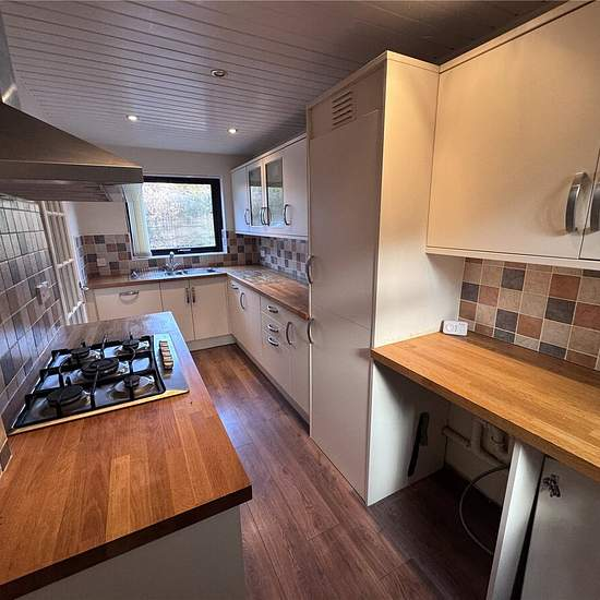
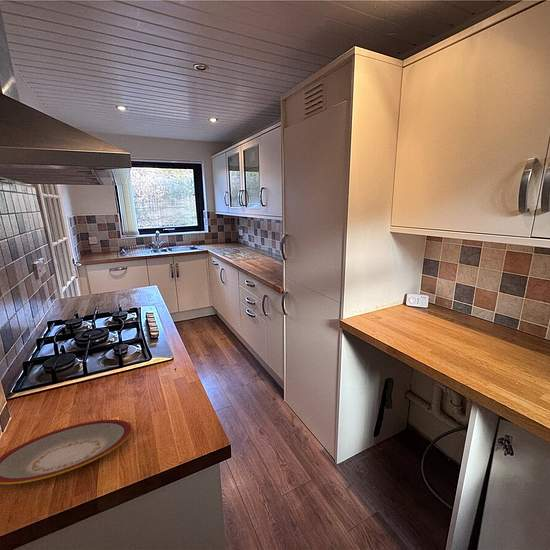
+ plate (66, 451)
